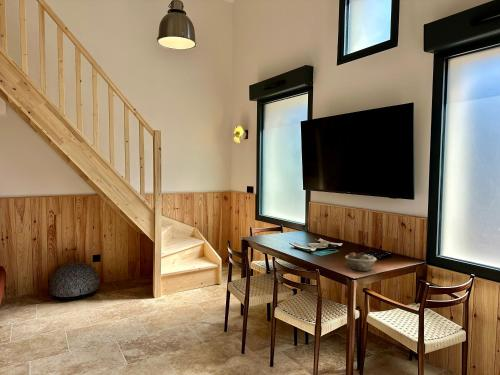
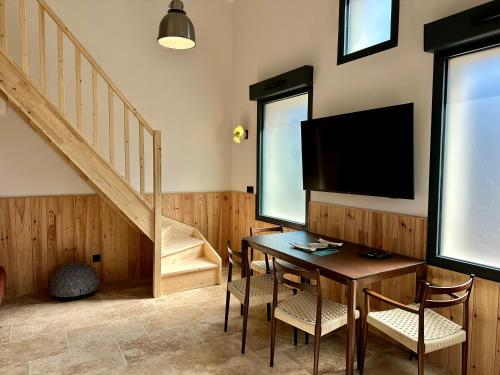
- succulent planter (360, 260)
